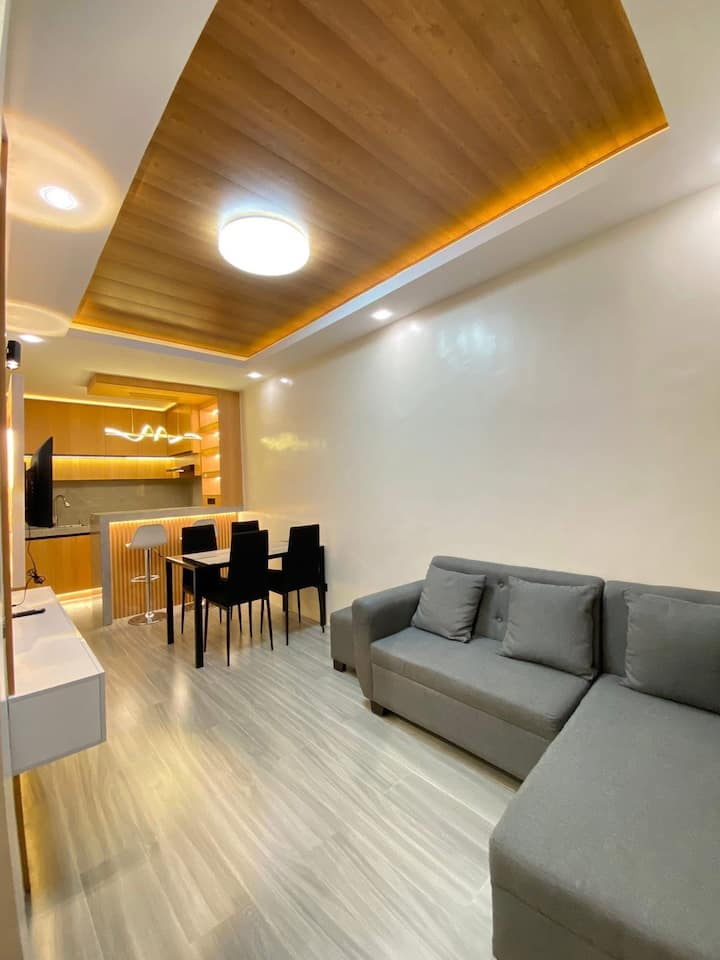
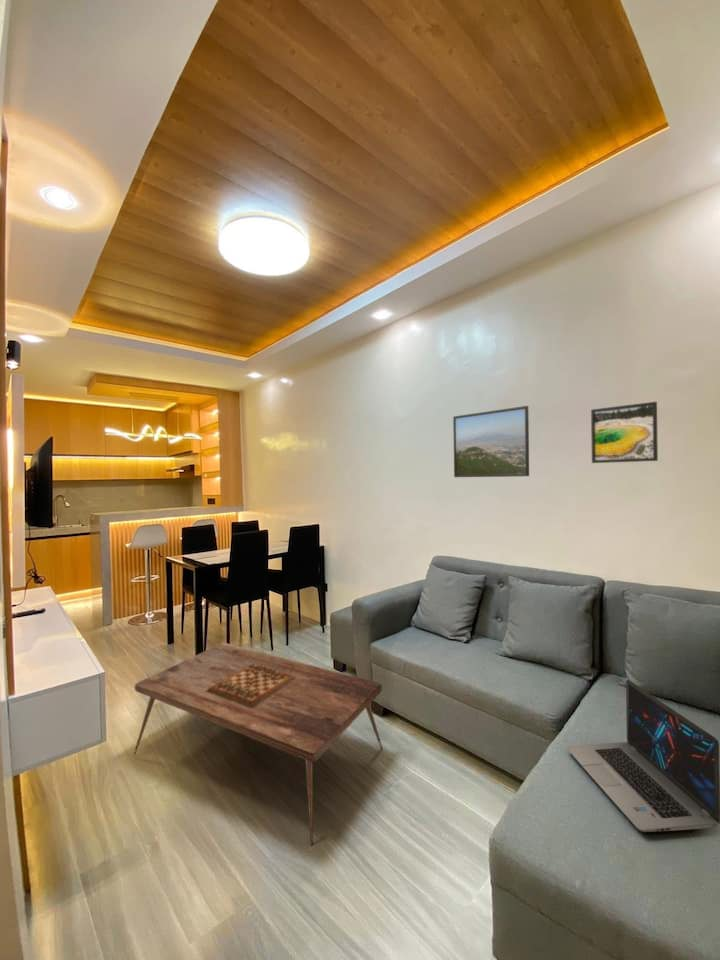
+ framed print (488, 444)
+ laptop (633, 746)
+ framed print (622, 433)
+ coffee table (257, 713)
